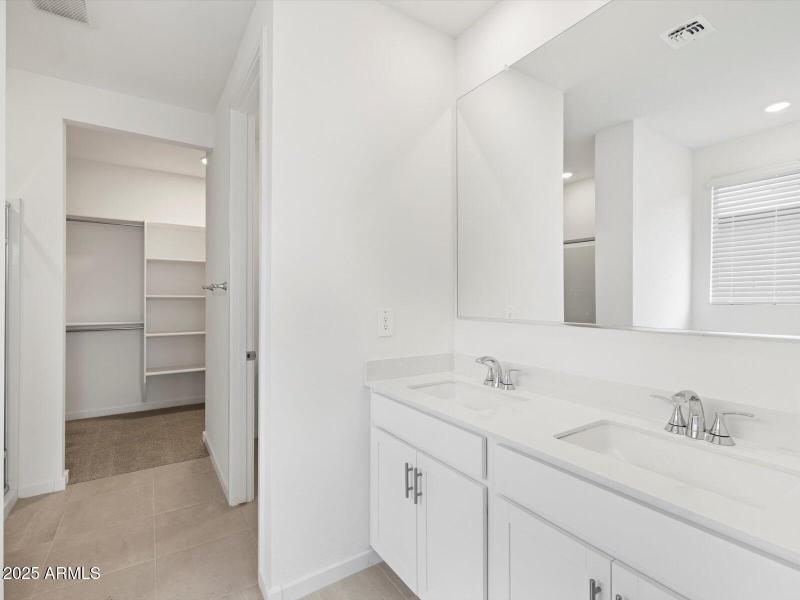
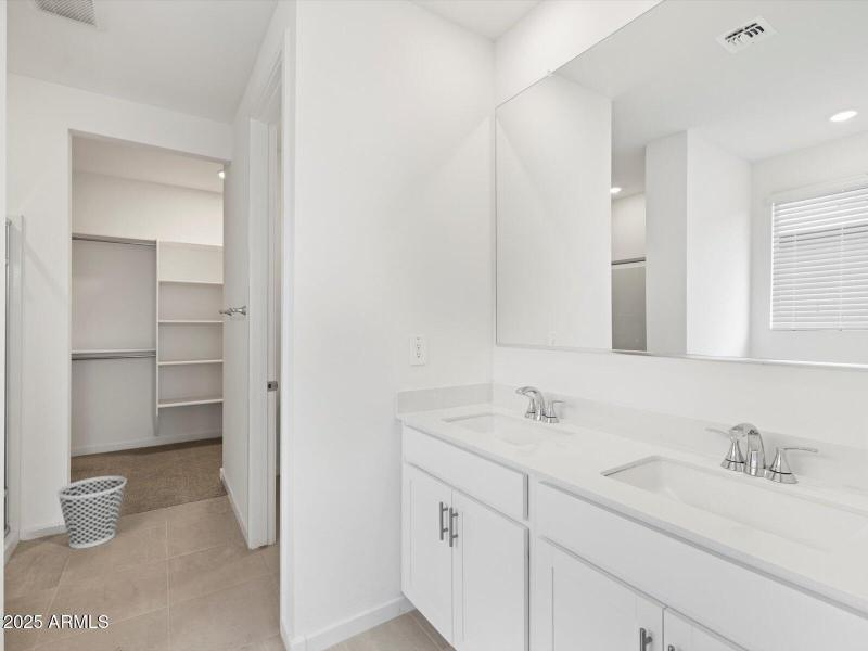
+ wastebasket (92, 512)
